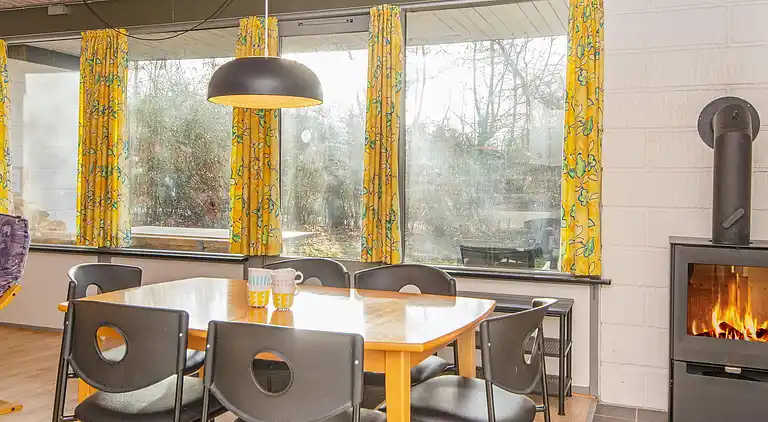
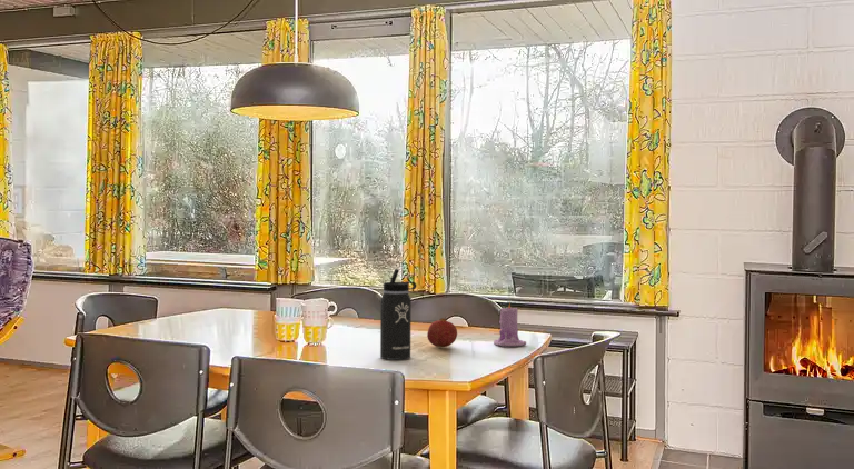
+ thermos bottle (398, 312)
+ candle (509, 322)
+ fruit (441, 332)
